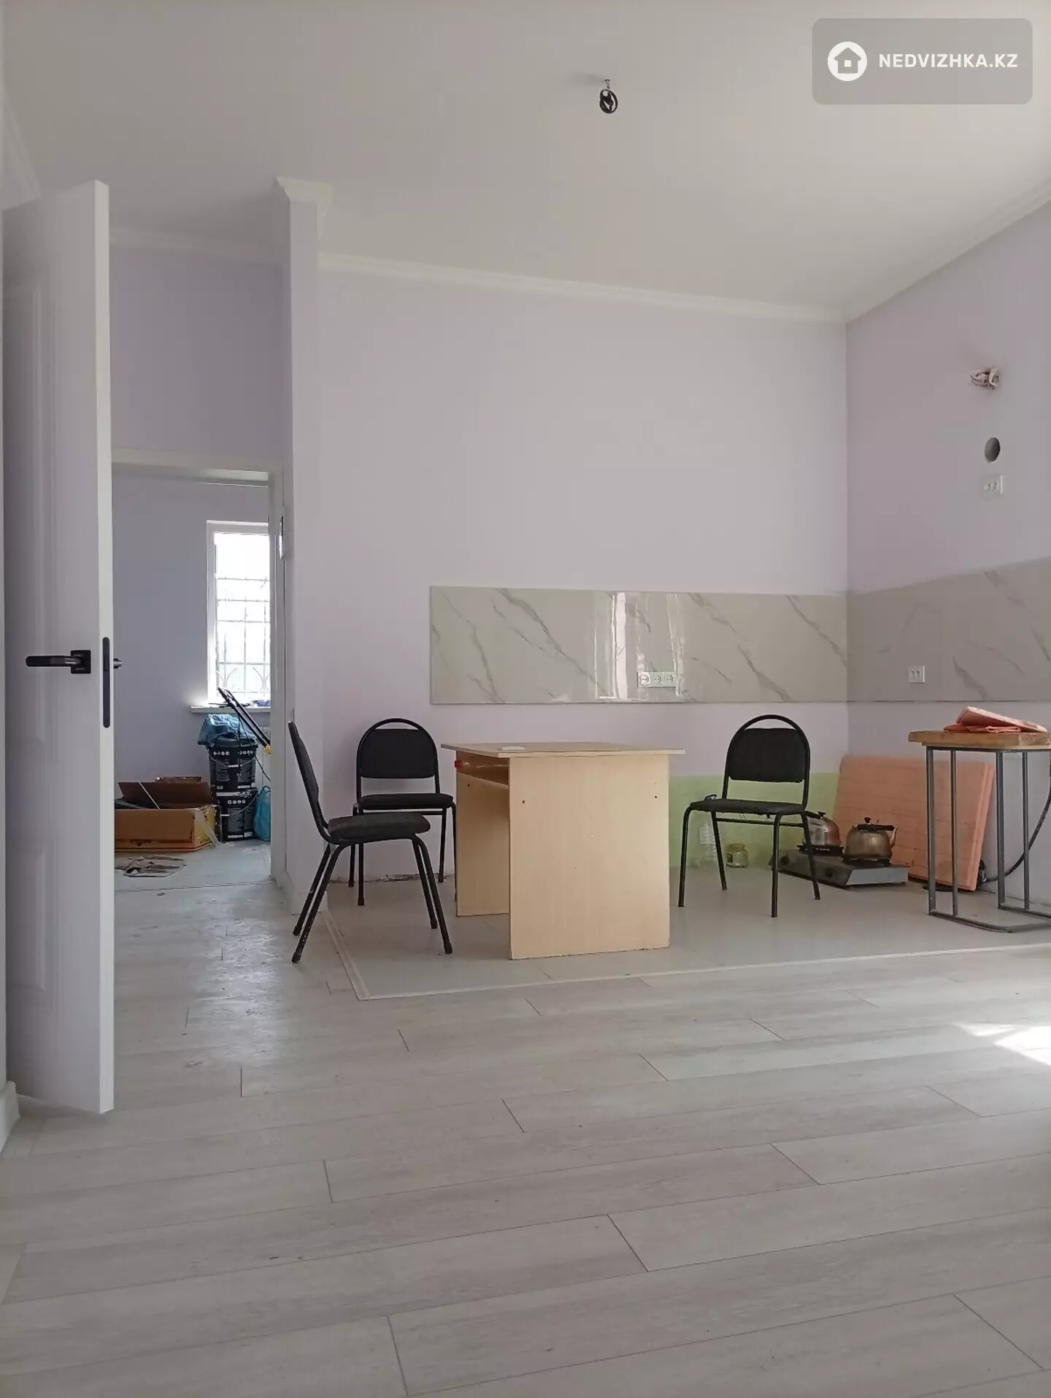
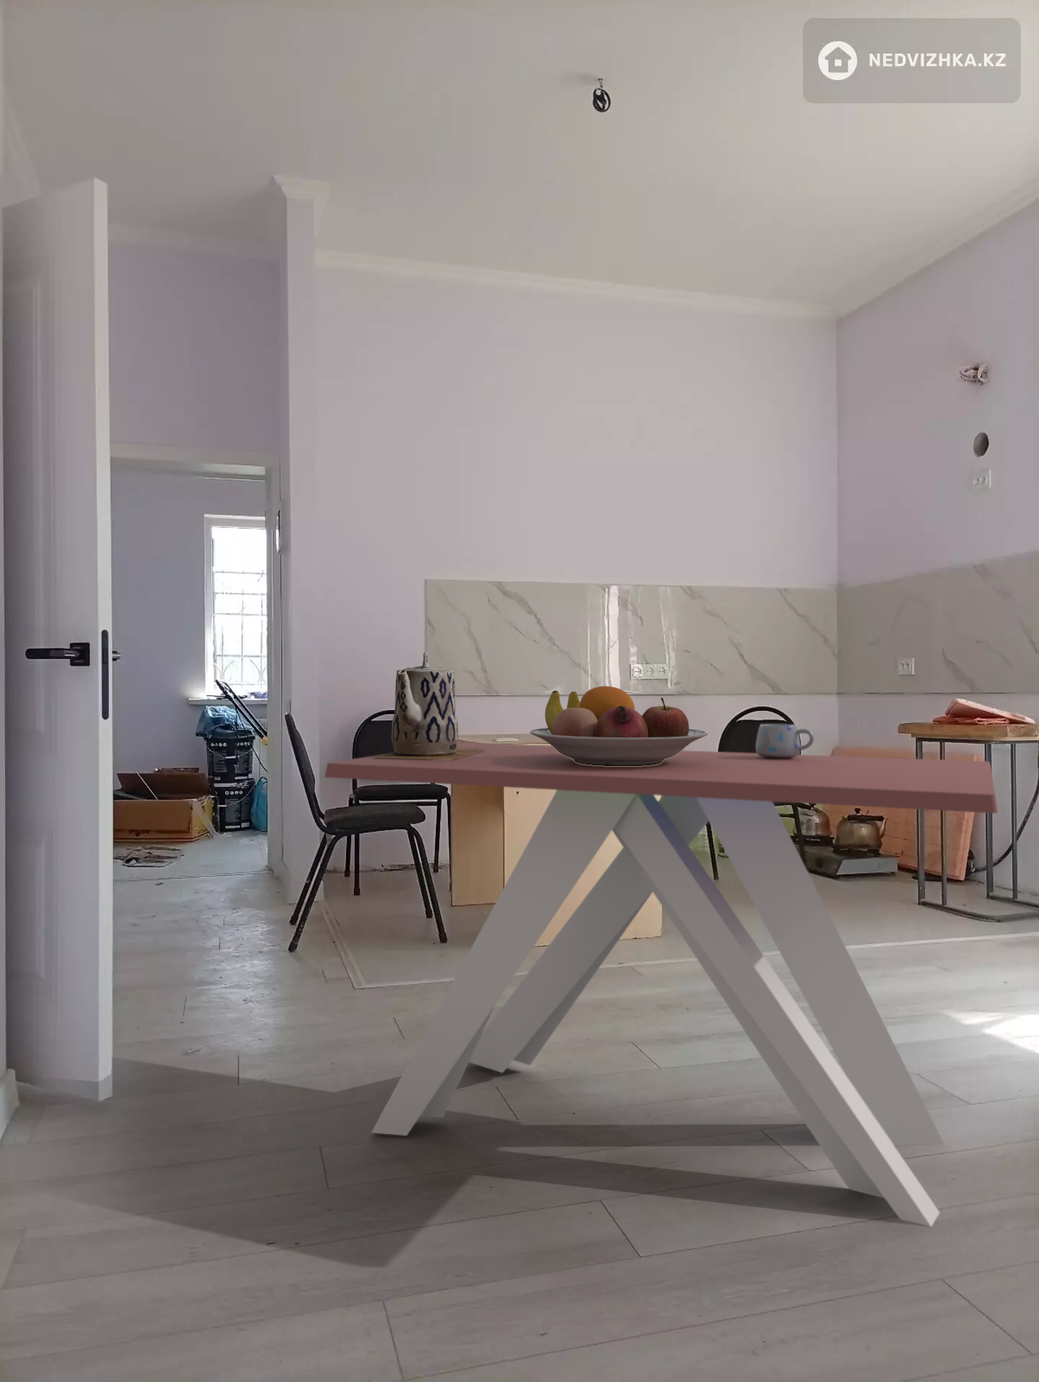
+ fruit bowl (619, 723)
+ teapot (431, 702)
+ mug (785, 741)
+ dining table (680, 933)
